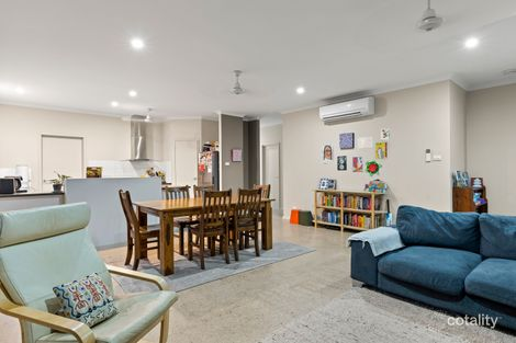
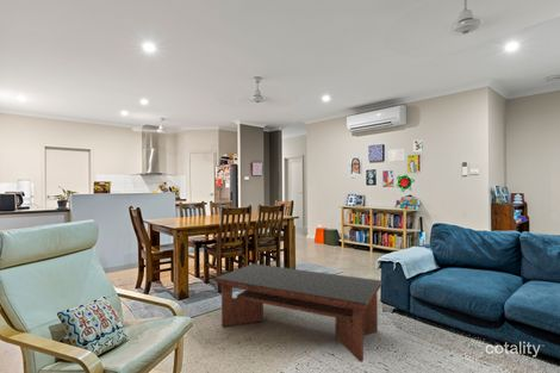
+ coffee table (297, 304)
